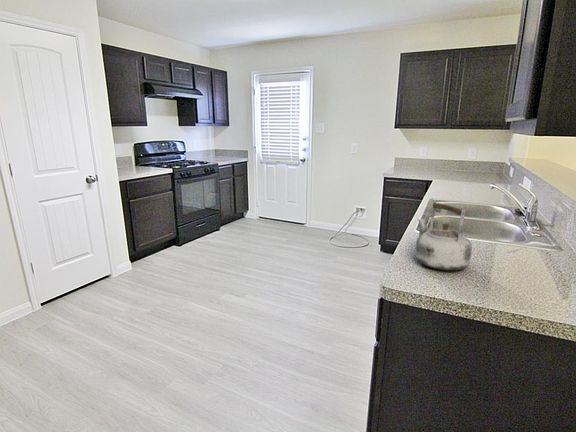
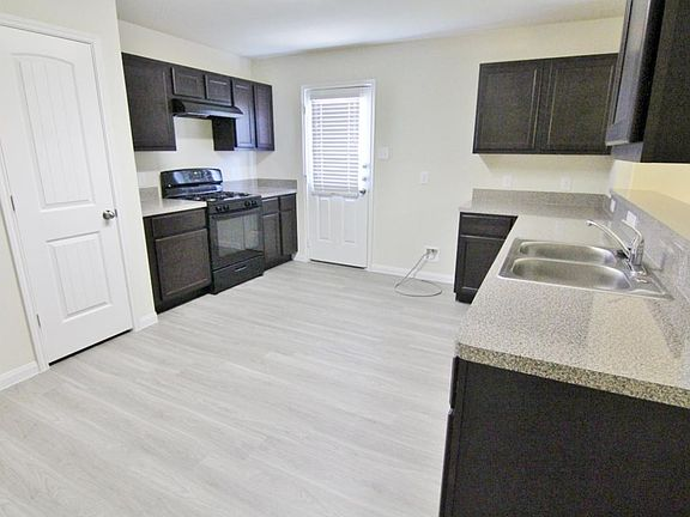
- kettle (439, 233)
